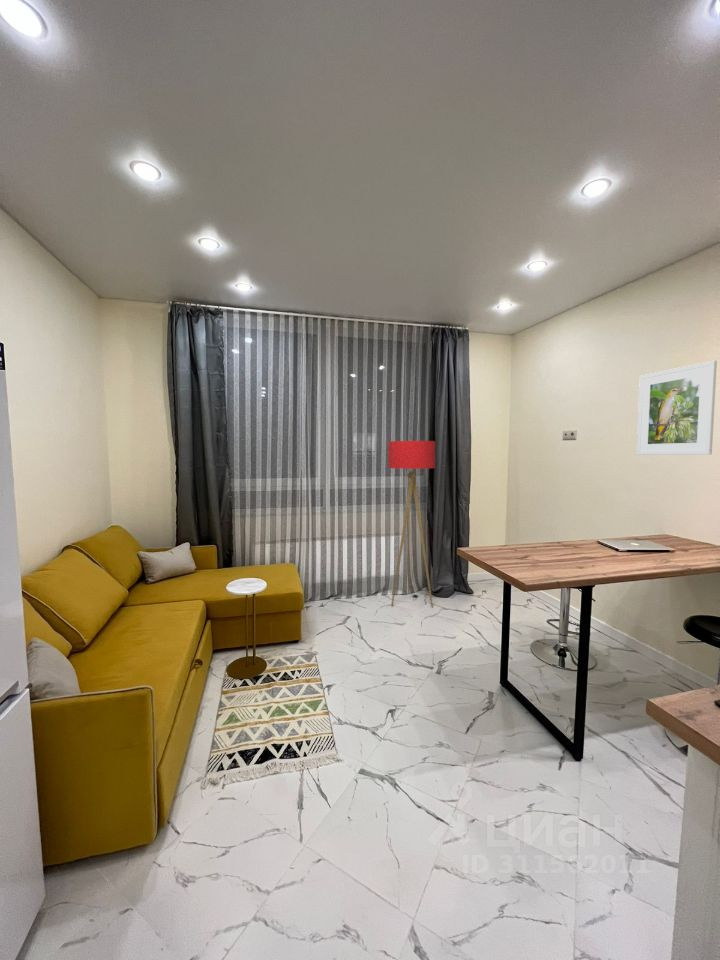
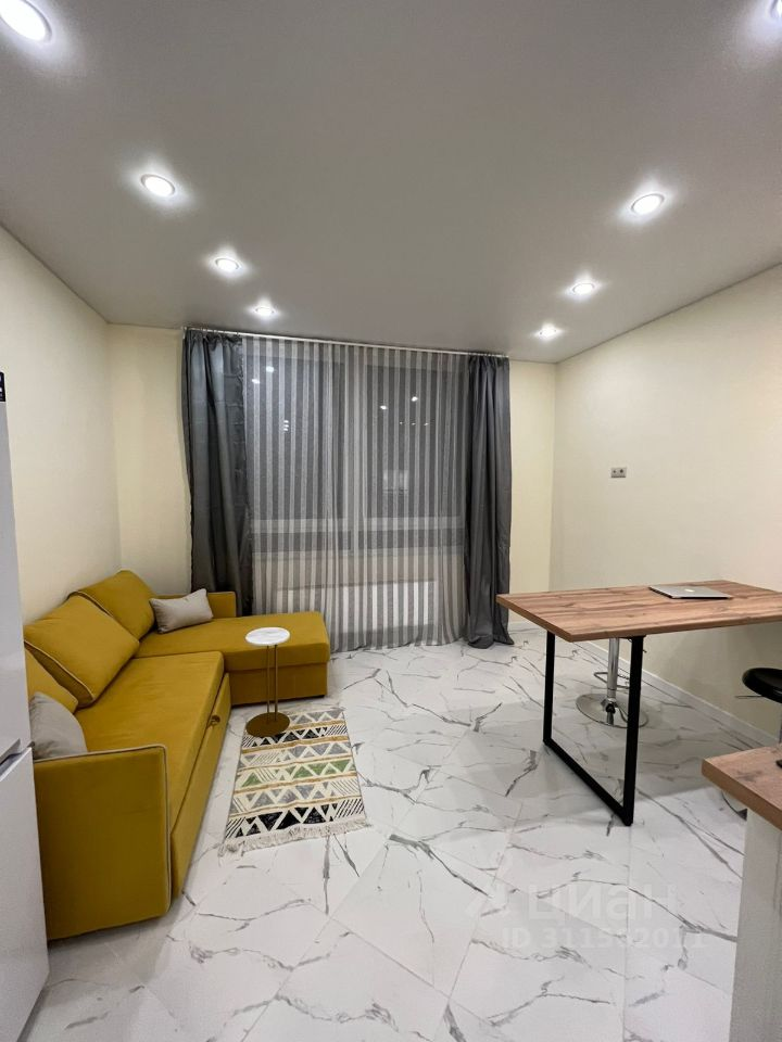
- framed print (673, 412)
- floor lamp (411, 522)
